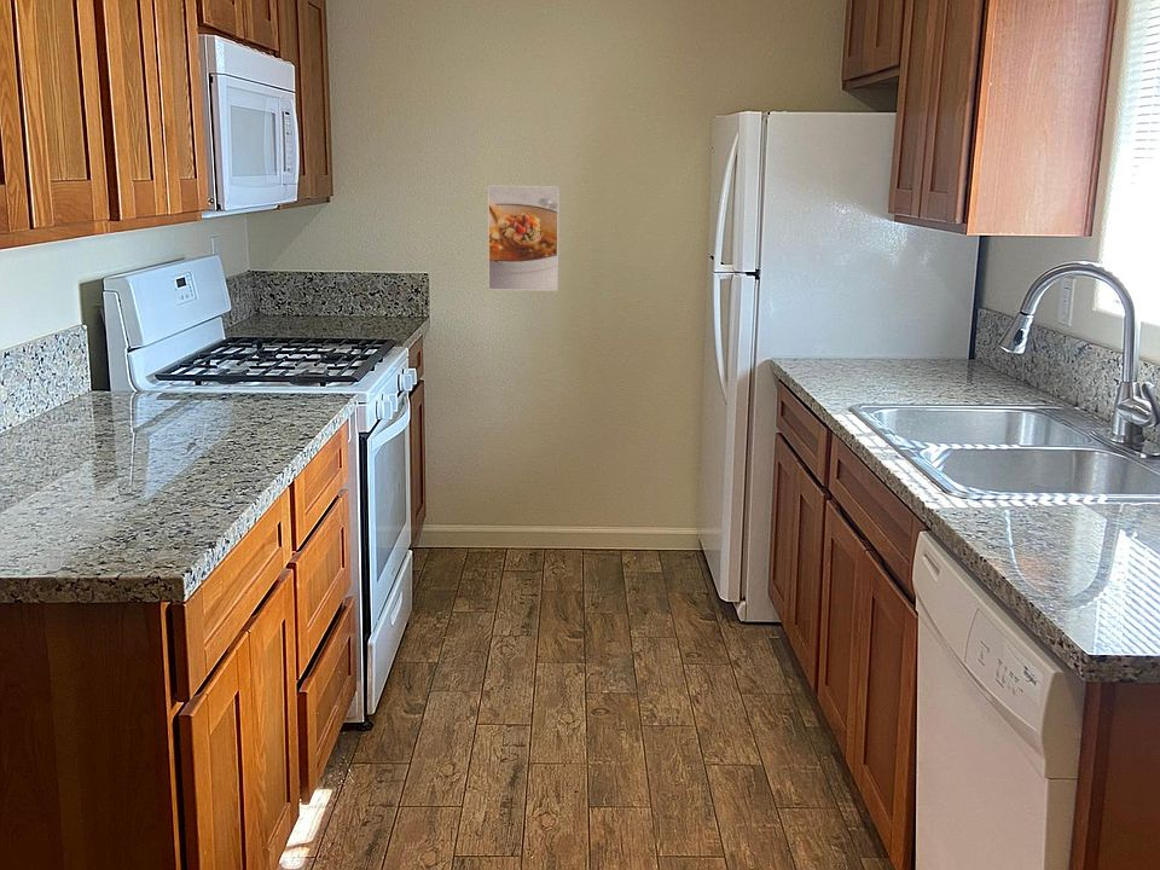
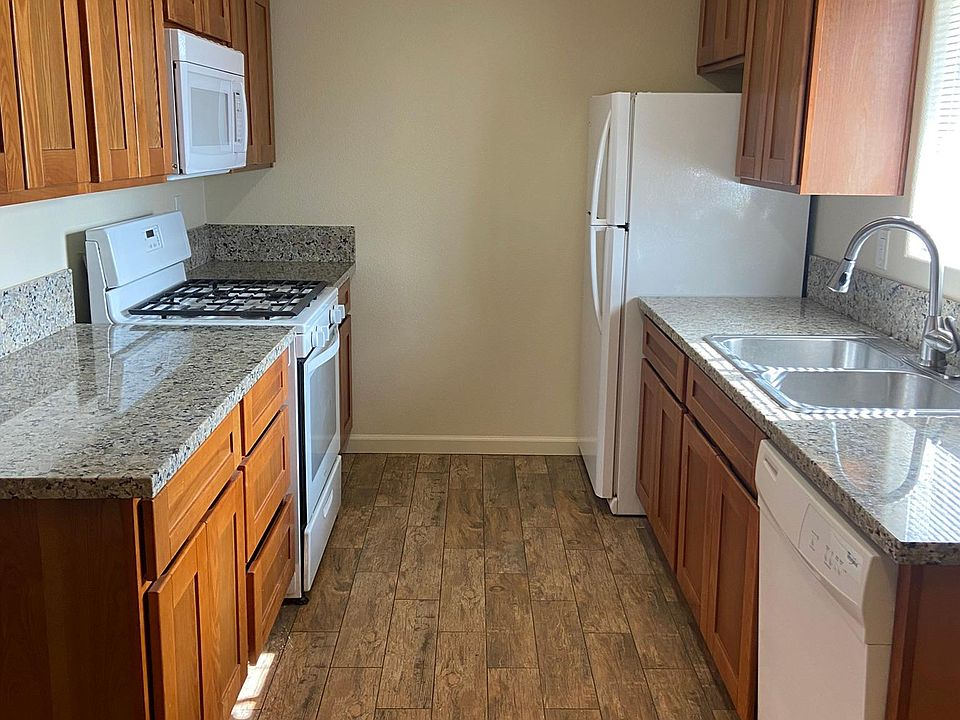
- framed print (523, 238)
